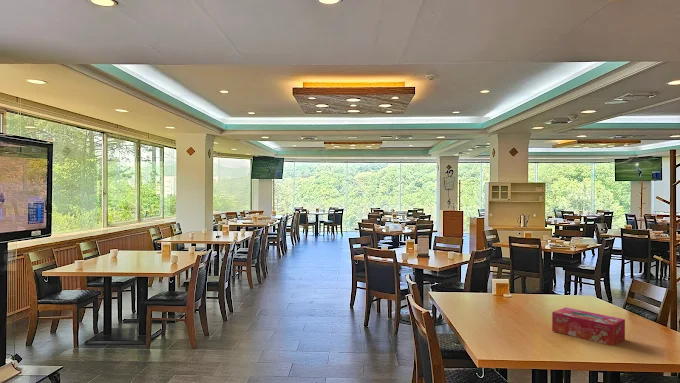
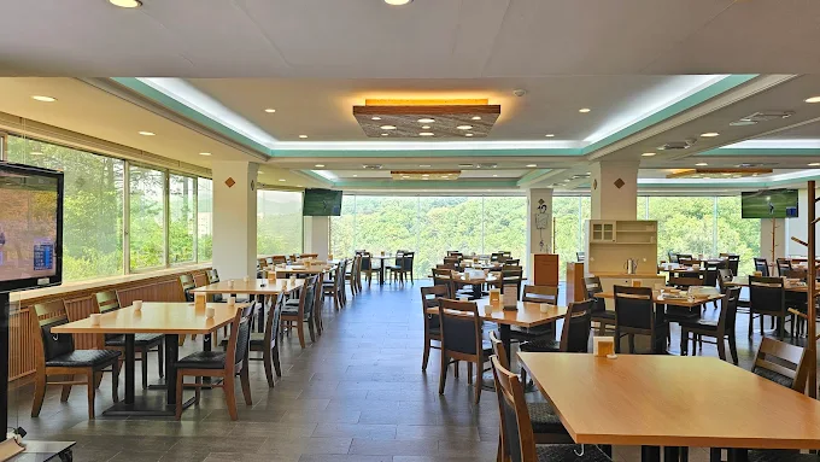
- tissue box (587, 325)
